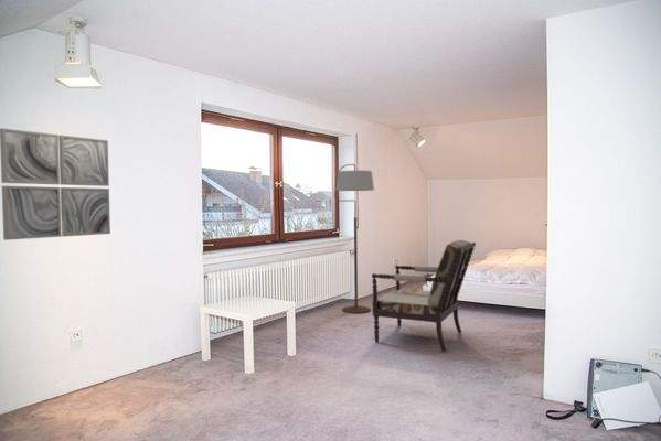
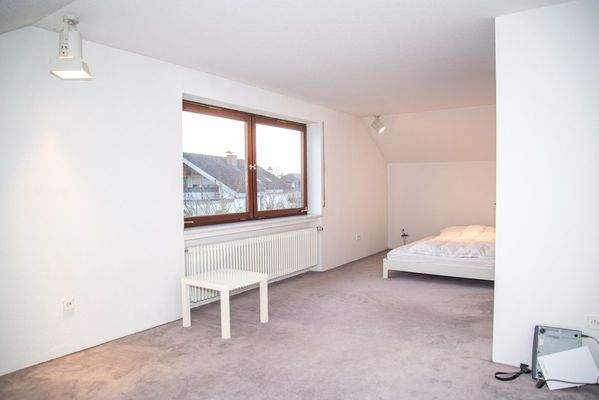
- wall art (61, 184)
- floor lamp (354, 237)
- armchair (425, 291)
